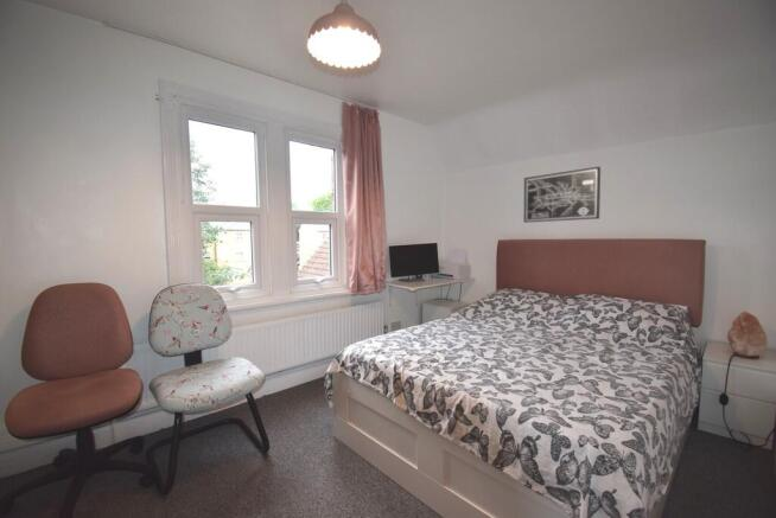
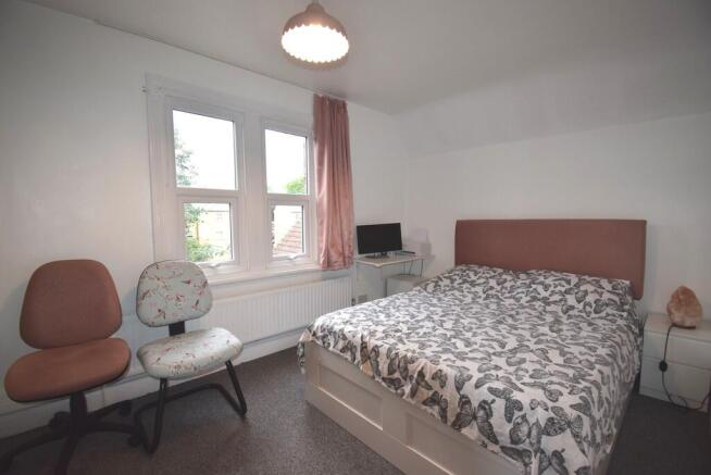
- wall art (559, 197)
